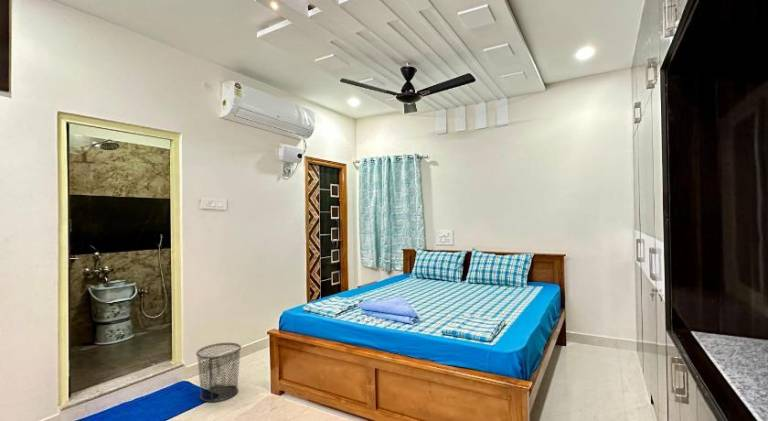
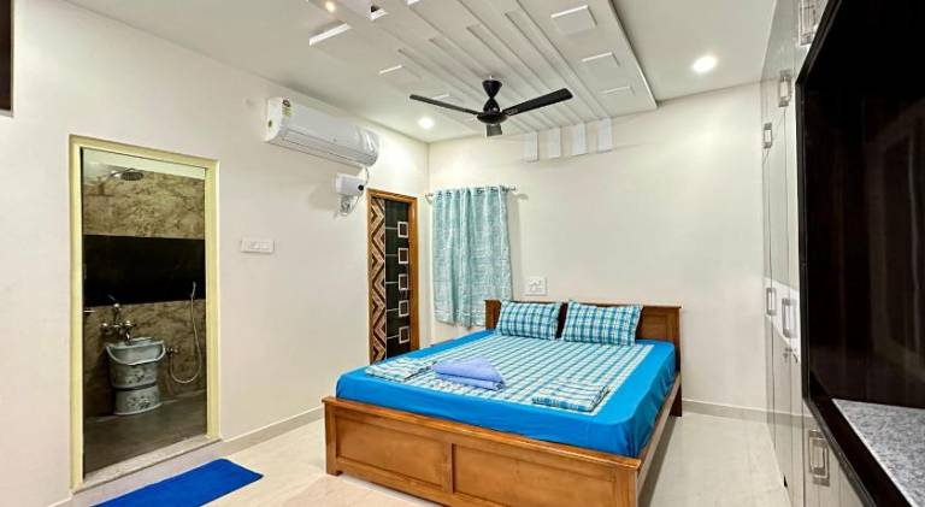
- waste bin (219, 371)
